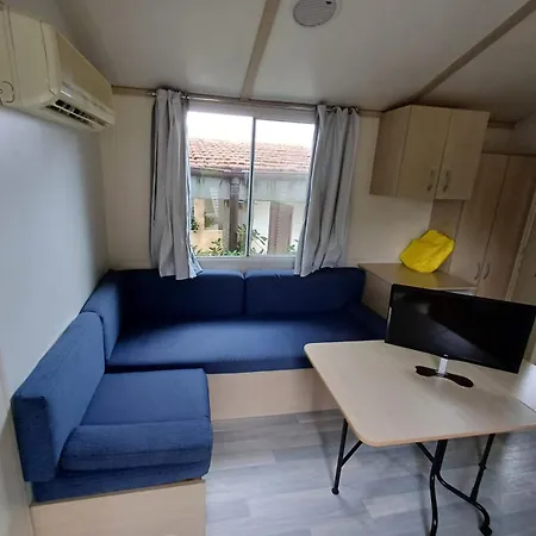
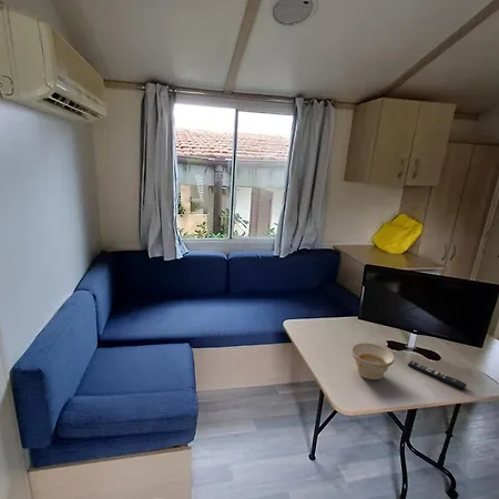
+ bowl (370, 363)
+ remote control (435, 374)
